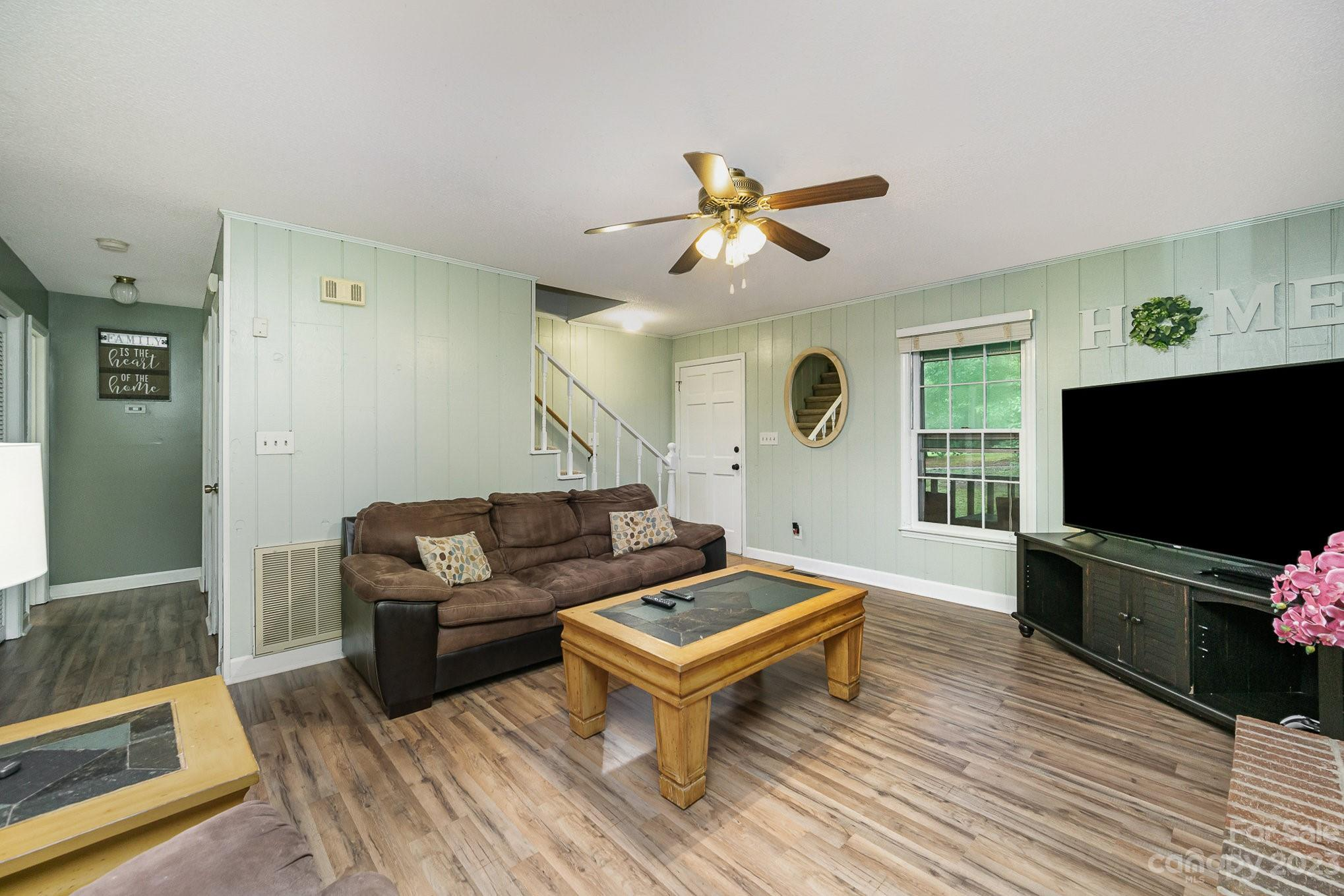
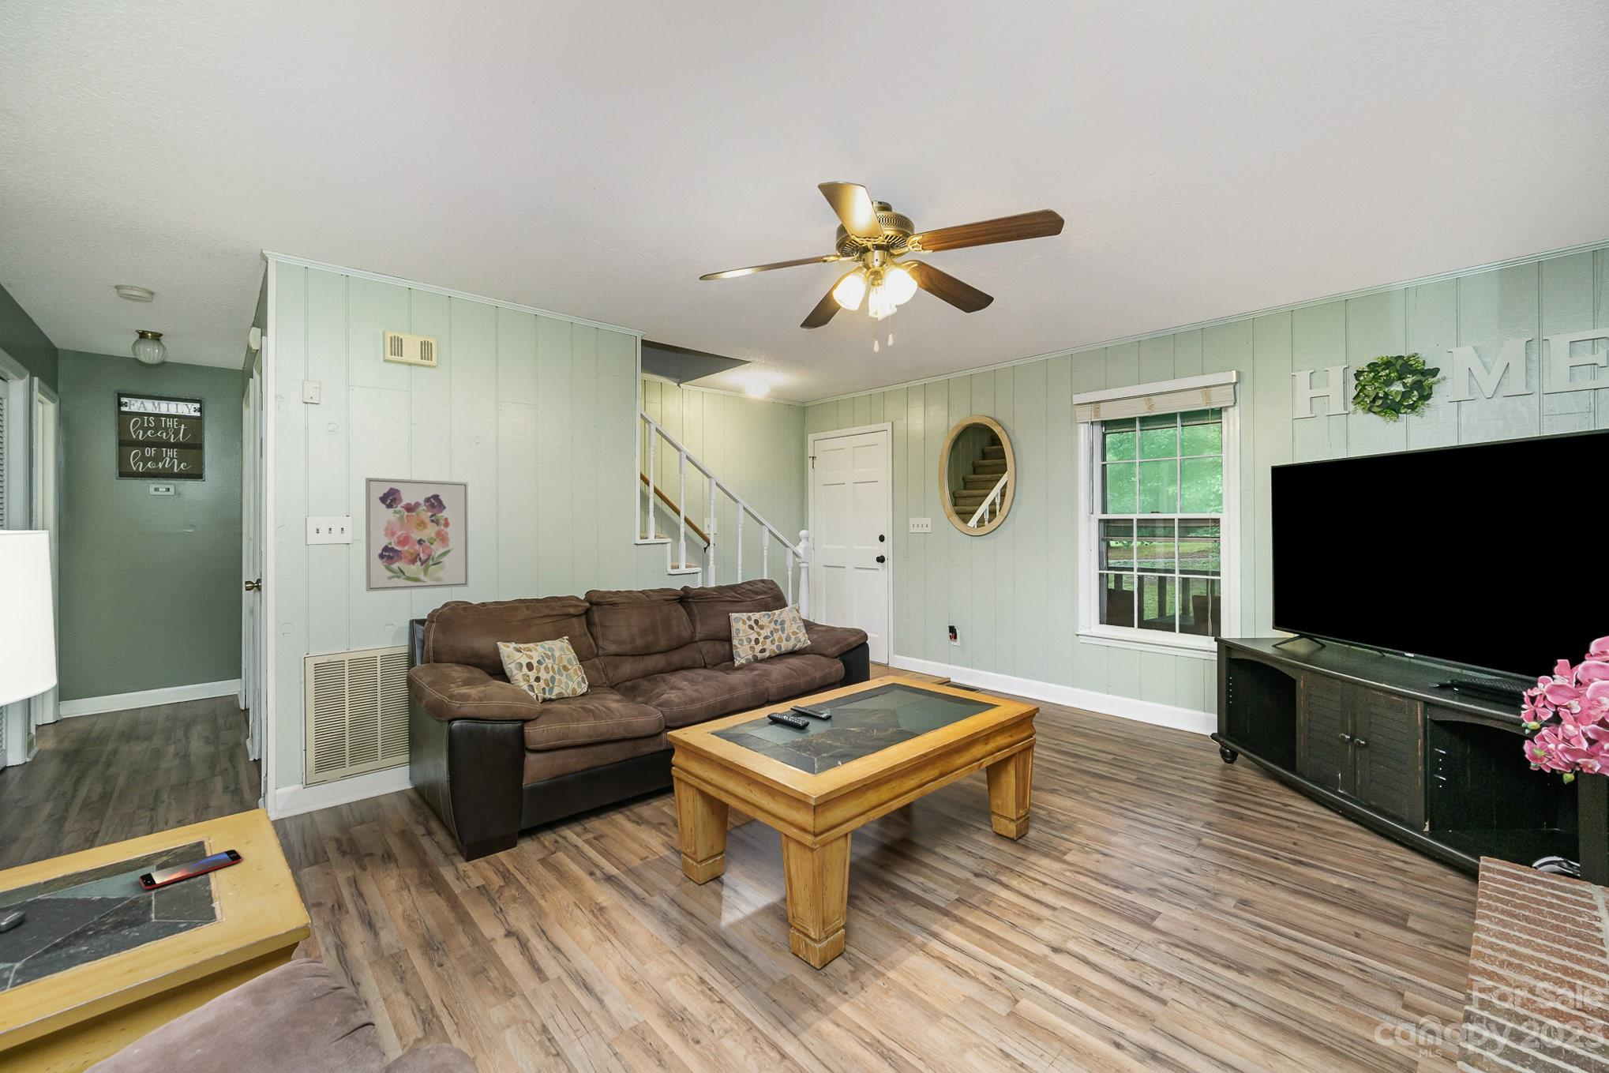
+ wall art (419, 534)
+ smartphone (192, 868)
